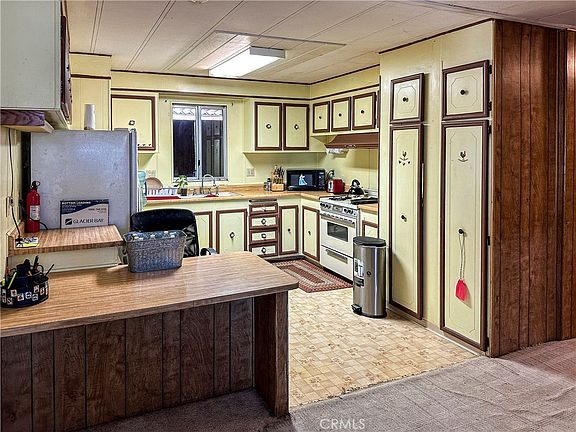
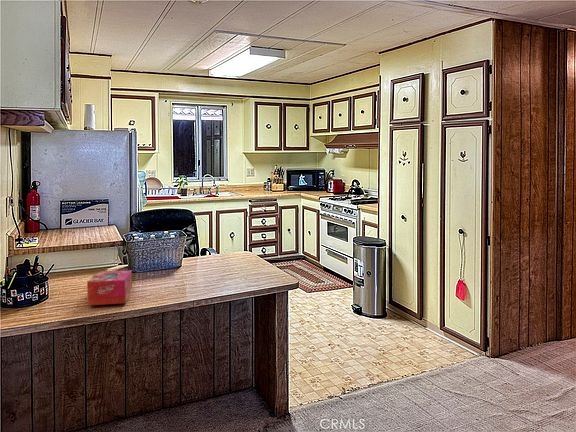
+ tissue box (111, 286)
